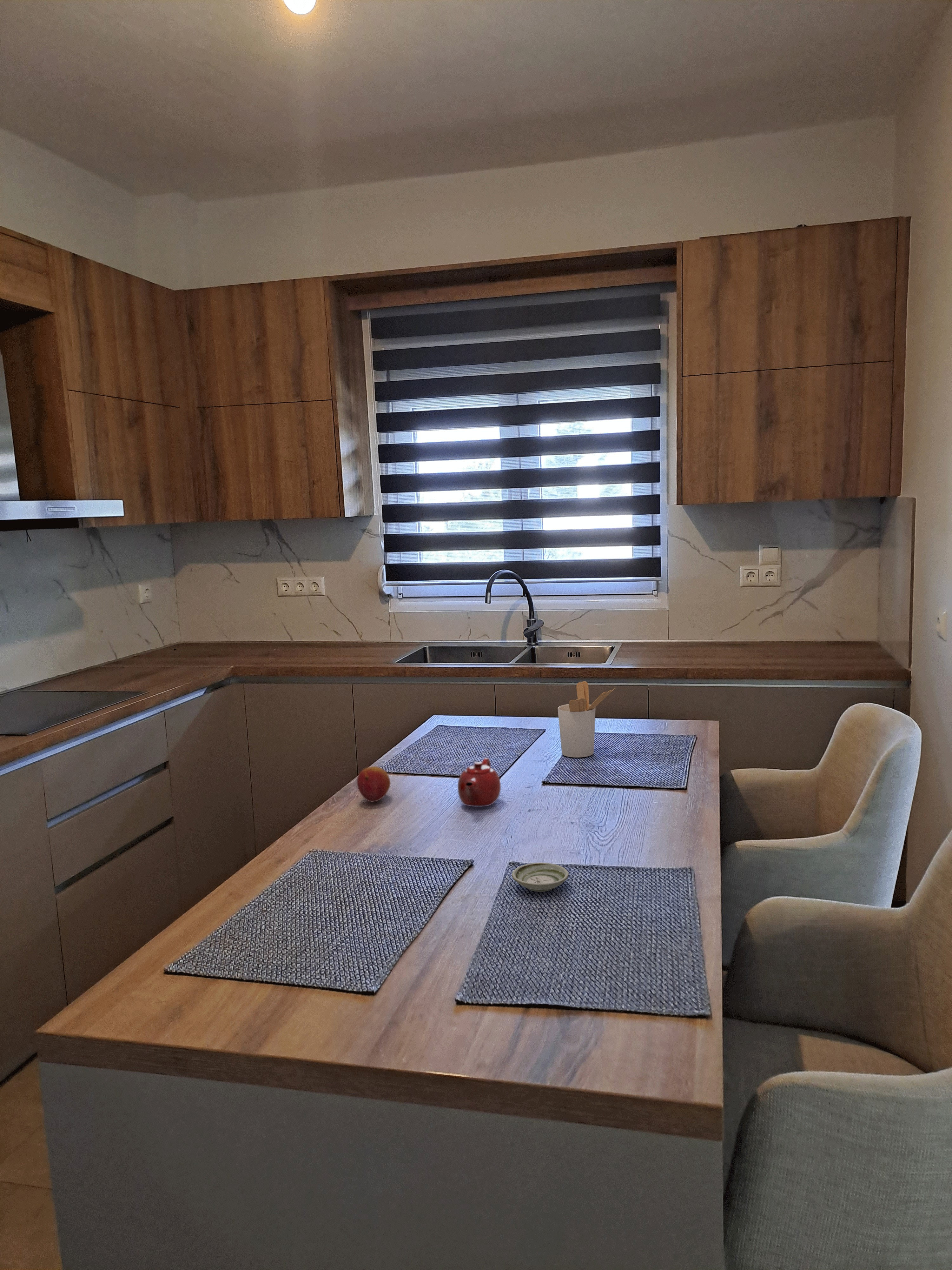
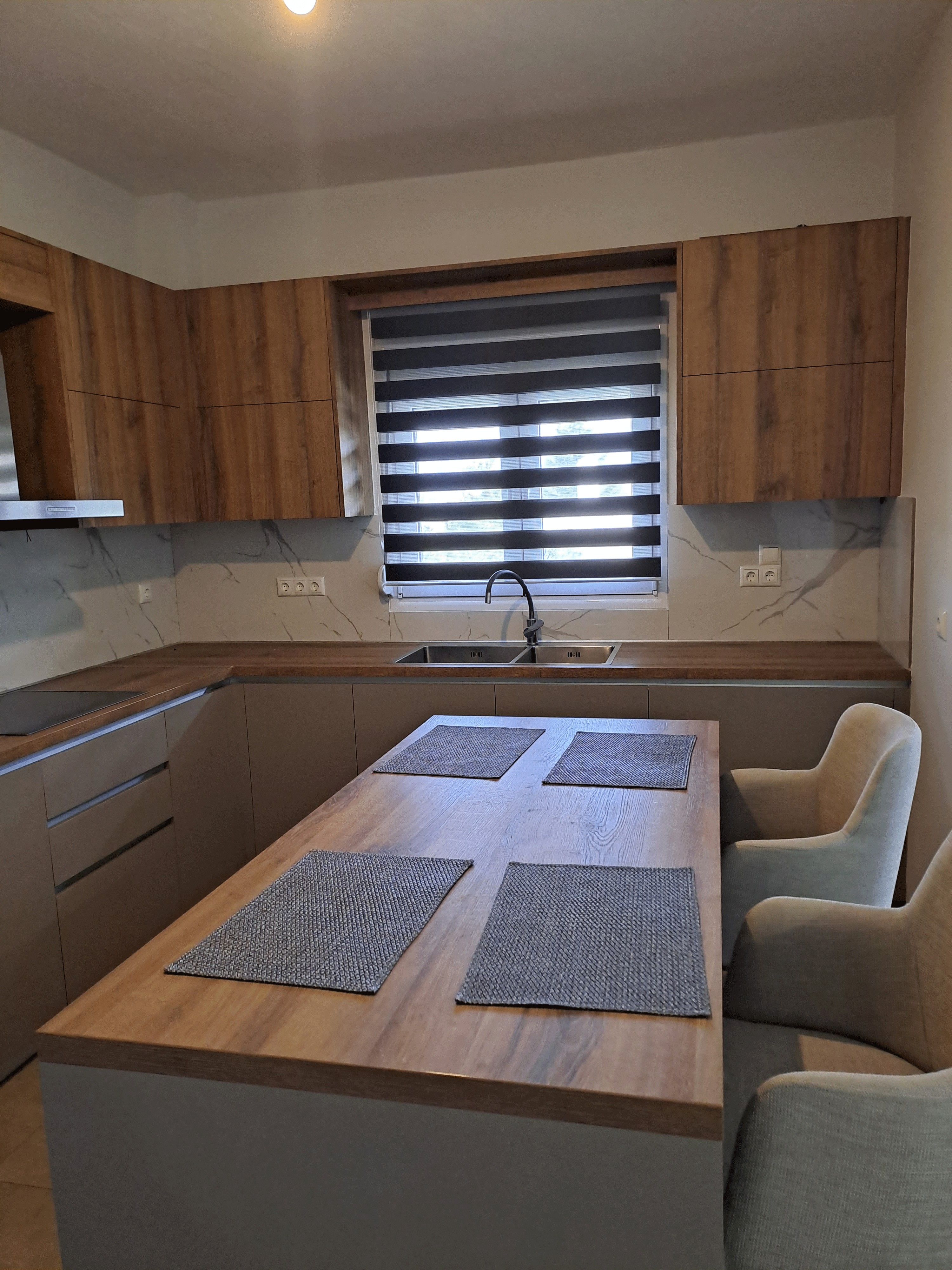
- utensil holder (586, 720)
- saucer (540, 879)
- fruit (374, 783)
- teapot (479, 782)
